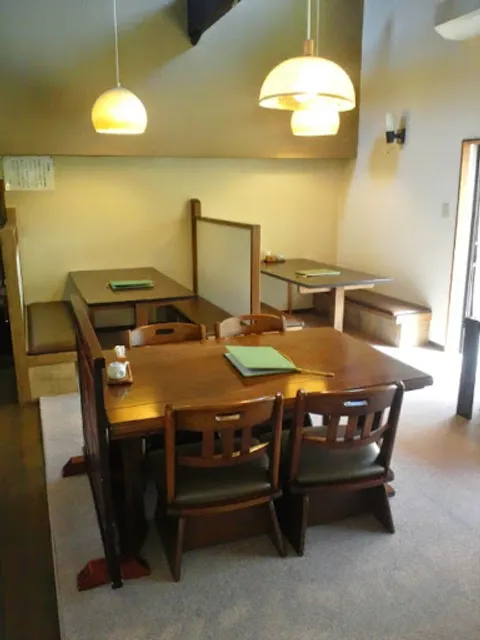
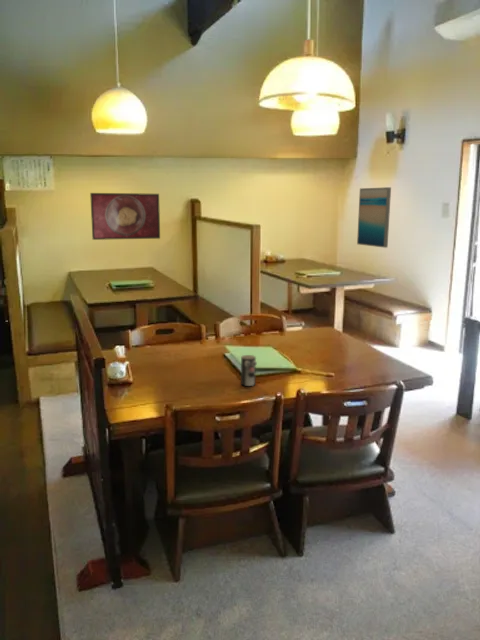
+ cup (249, 371)
+ wall art (373, 217)
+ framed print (126, 216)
